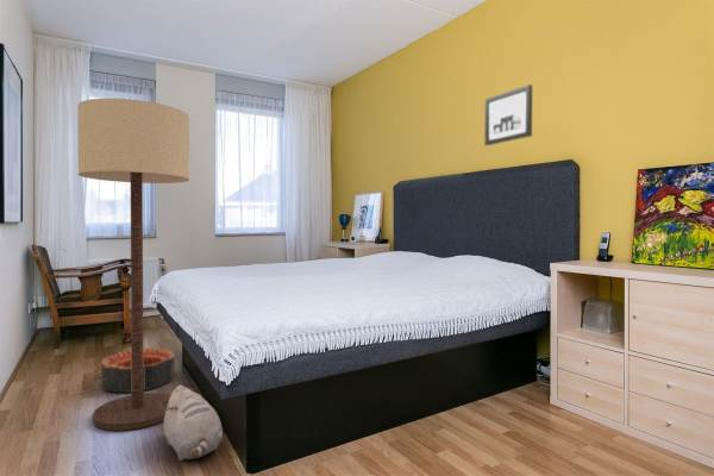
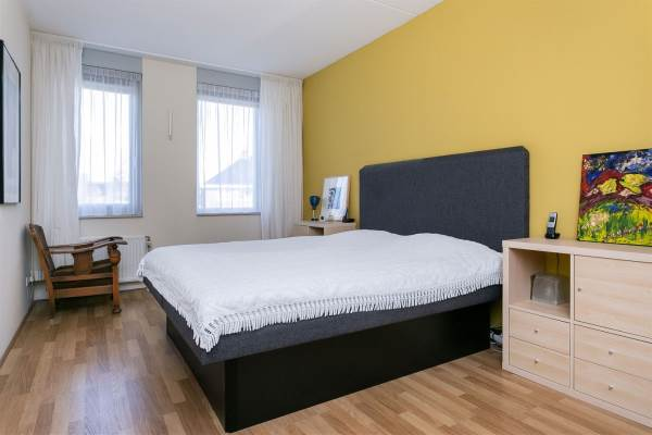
- floor lamp (137, 263)
- wall art (507, 117)
- plush toy (194, 421)
- basket (144, 368)
